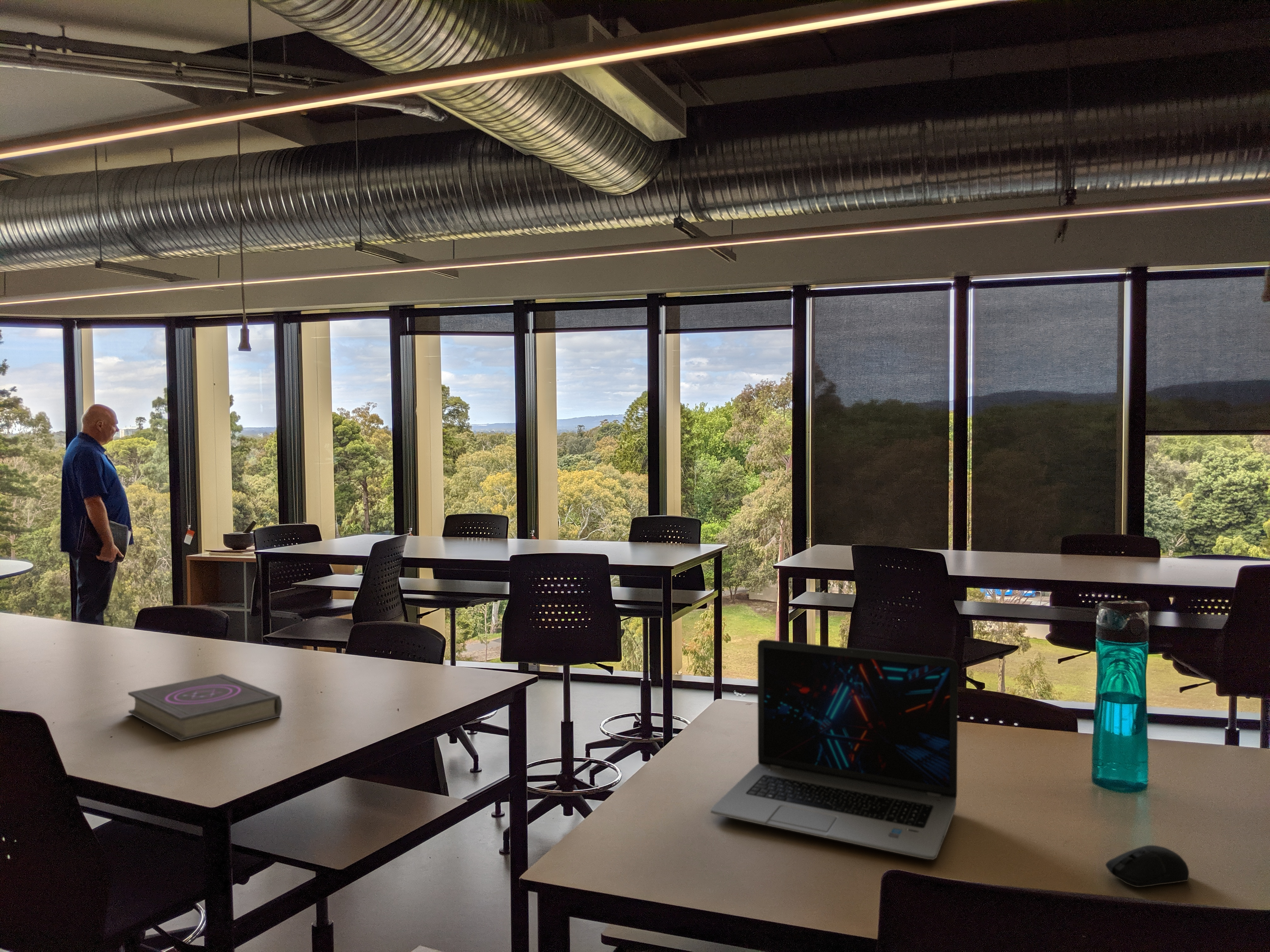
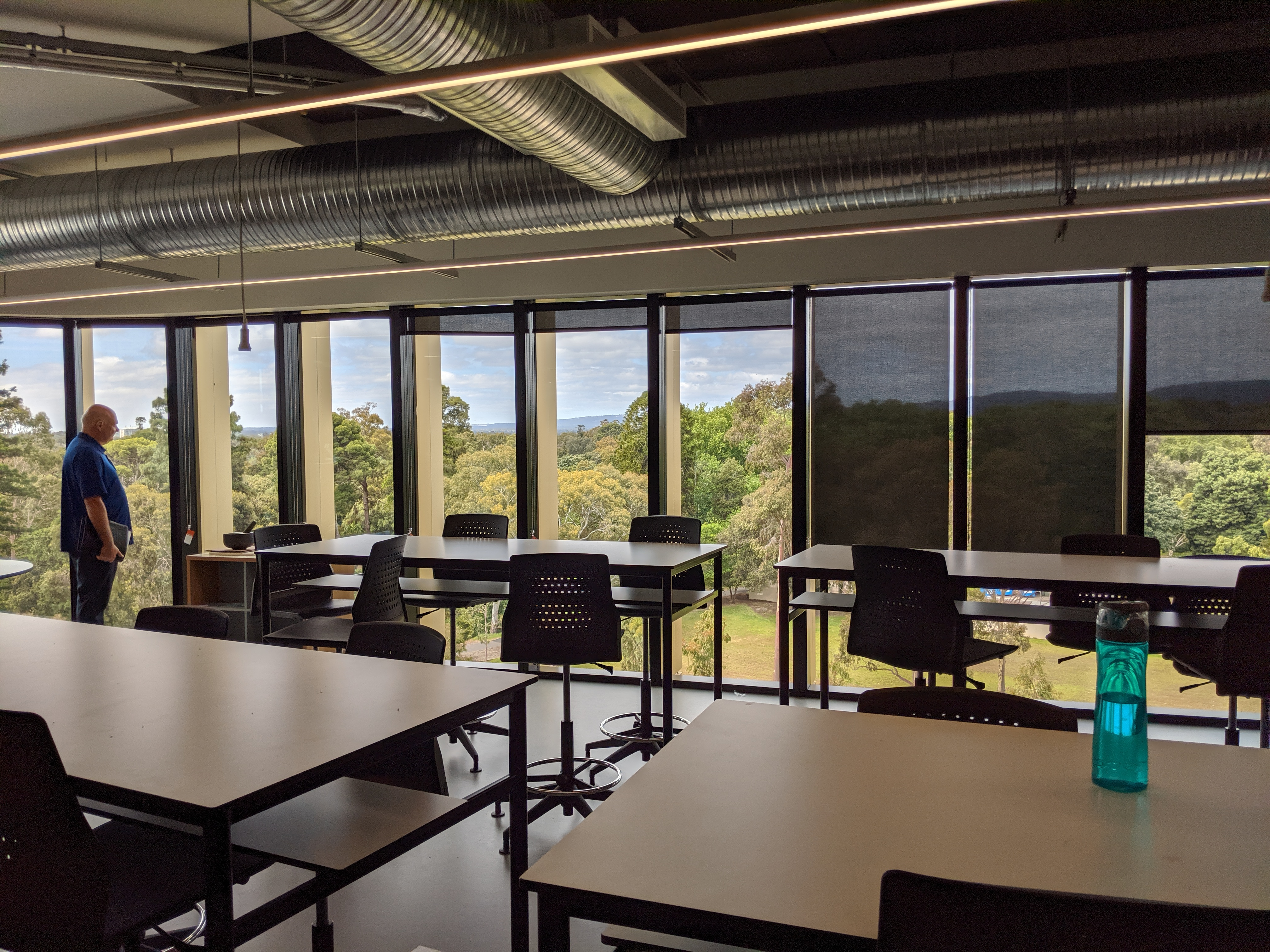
- book (204, 704)
- computer mouse (1149, 863)
- laptop (835, 739)
